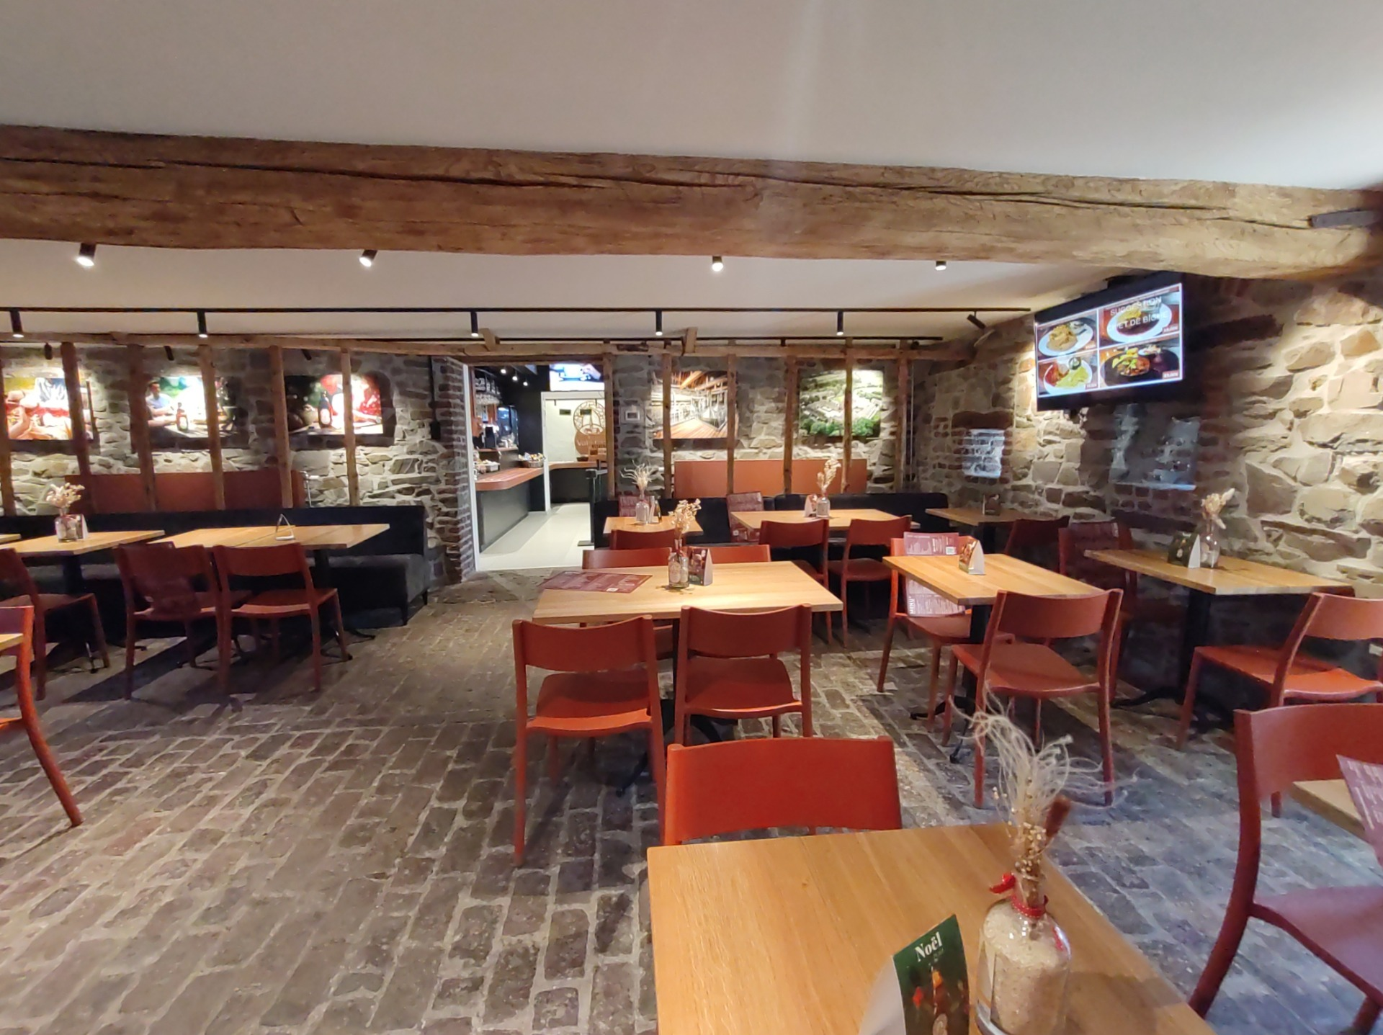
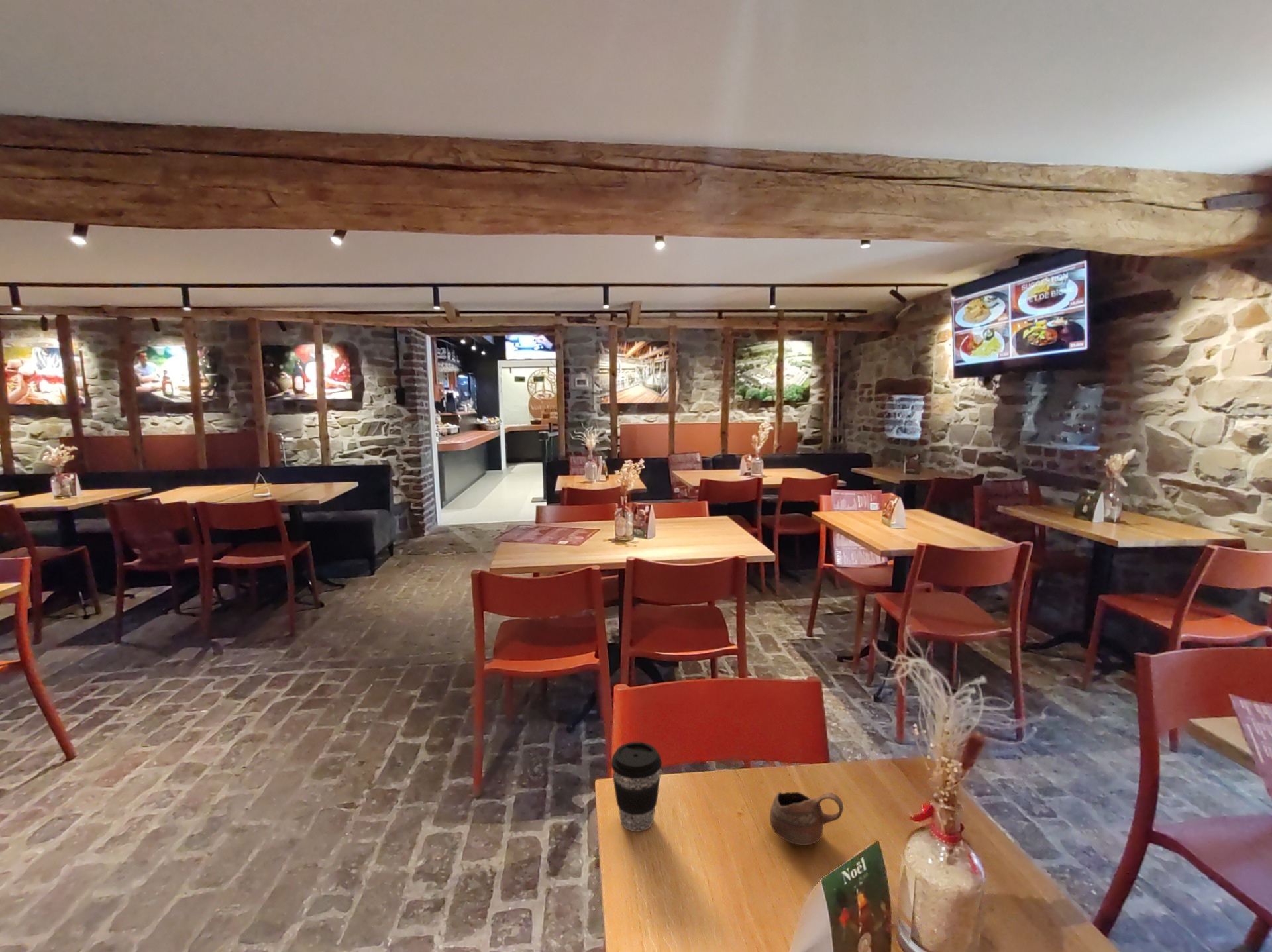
+ cup (802, 814)
+ coffee cup (636, 787)
